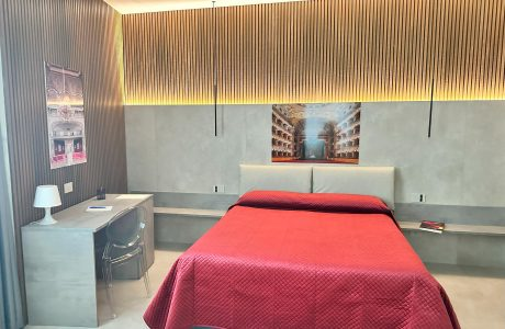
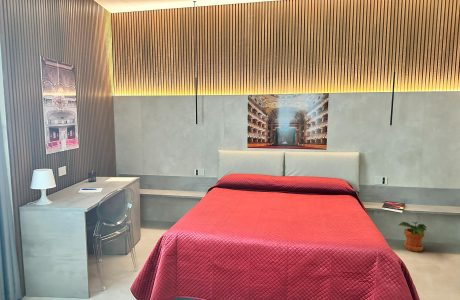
+ potted plant (413, 236)
